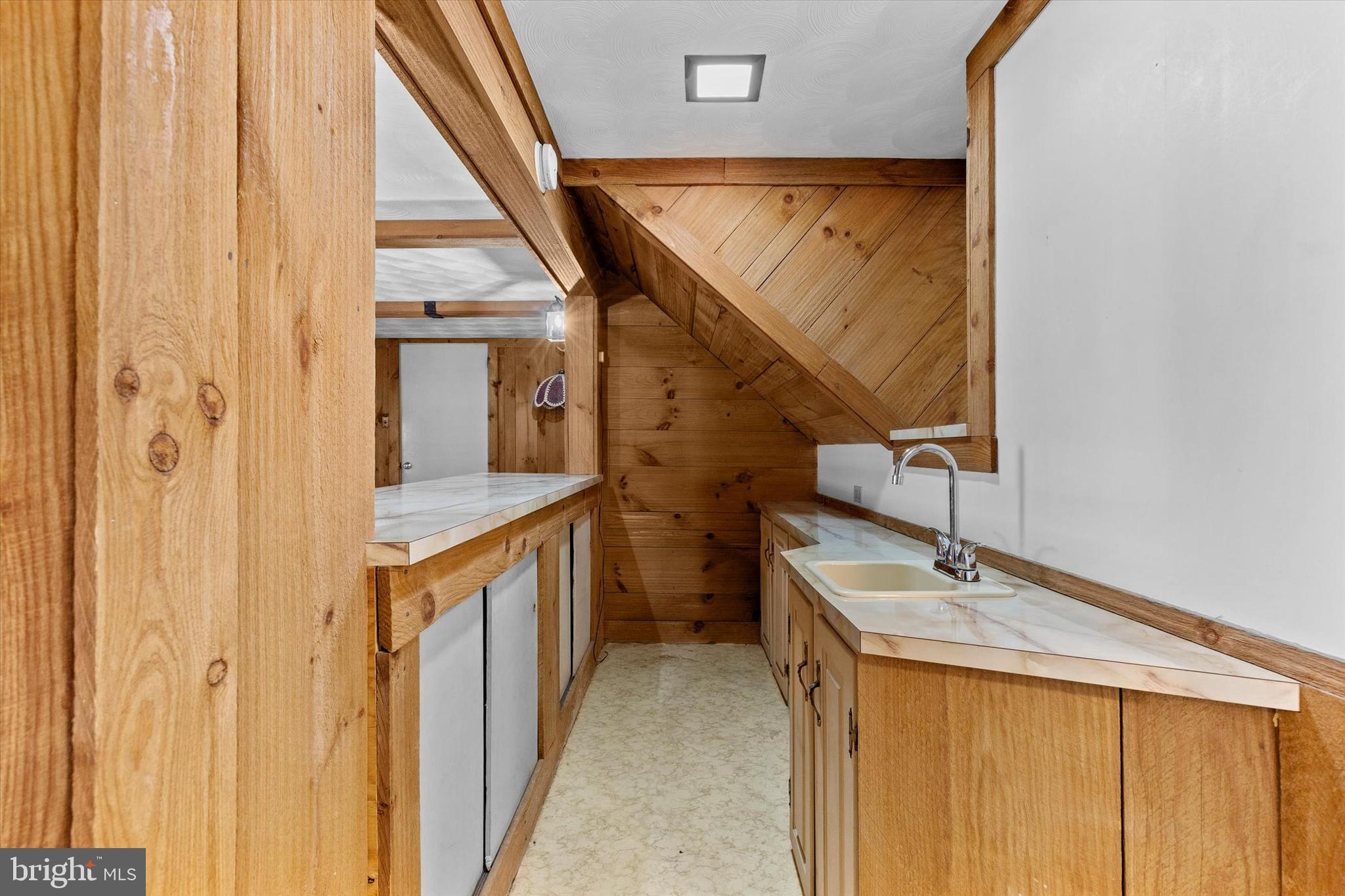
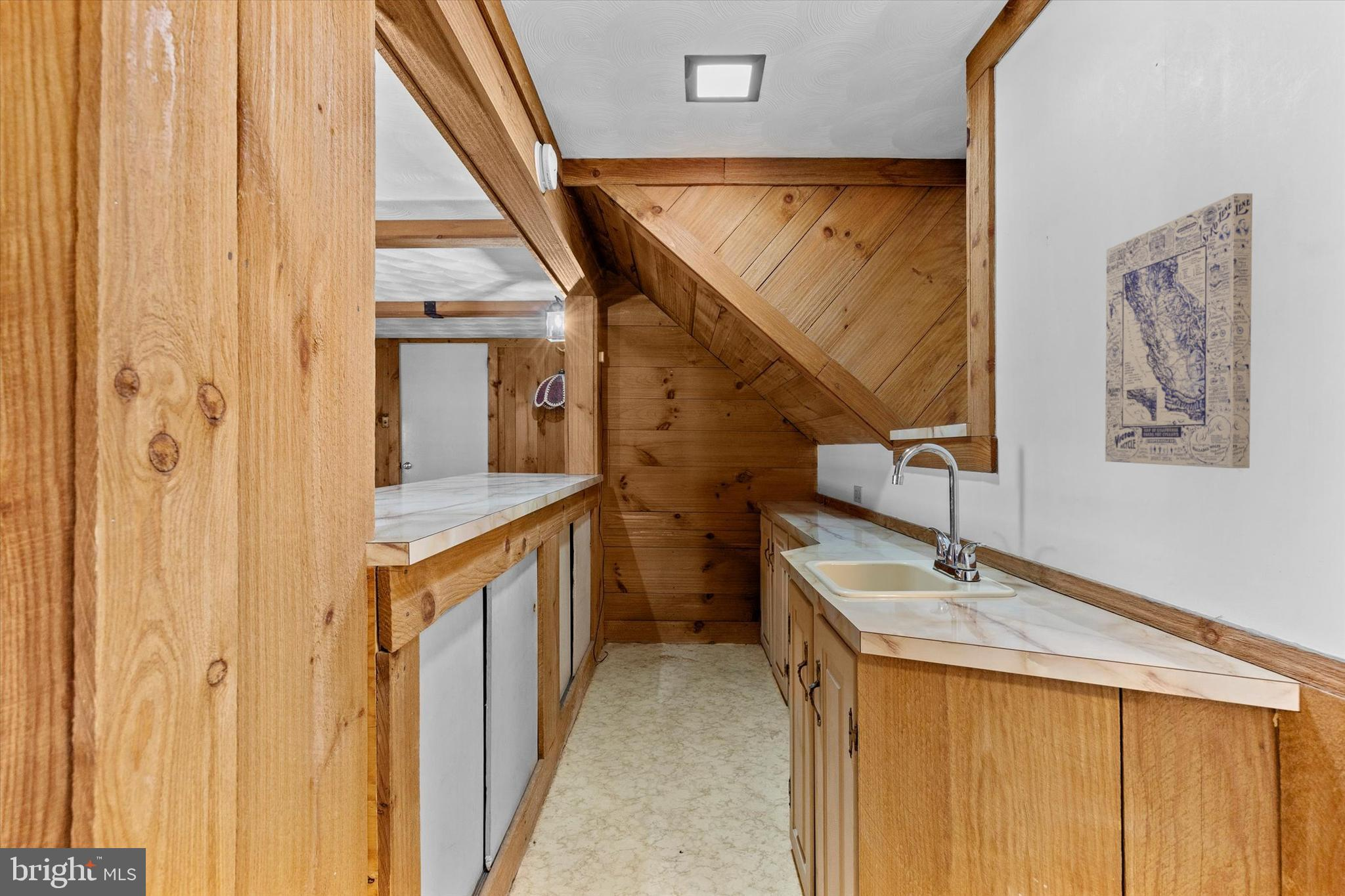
+ wall art (1169, 345)
